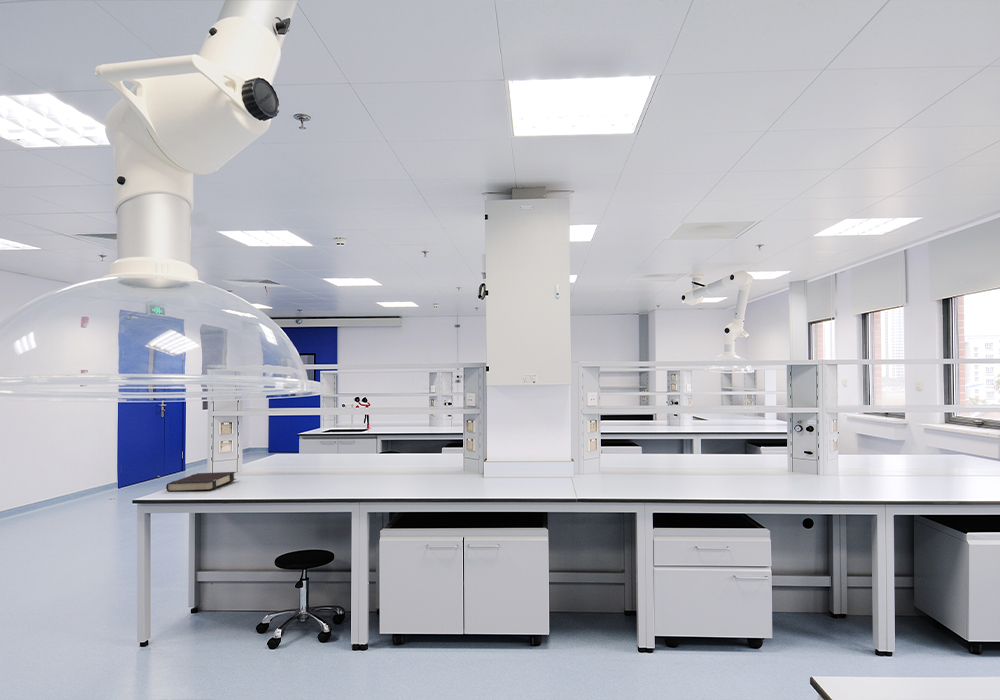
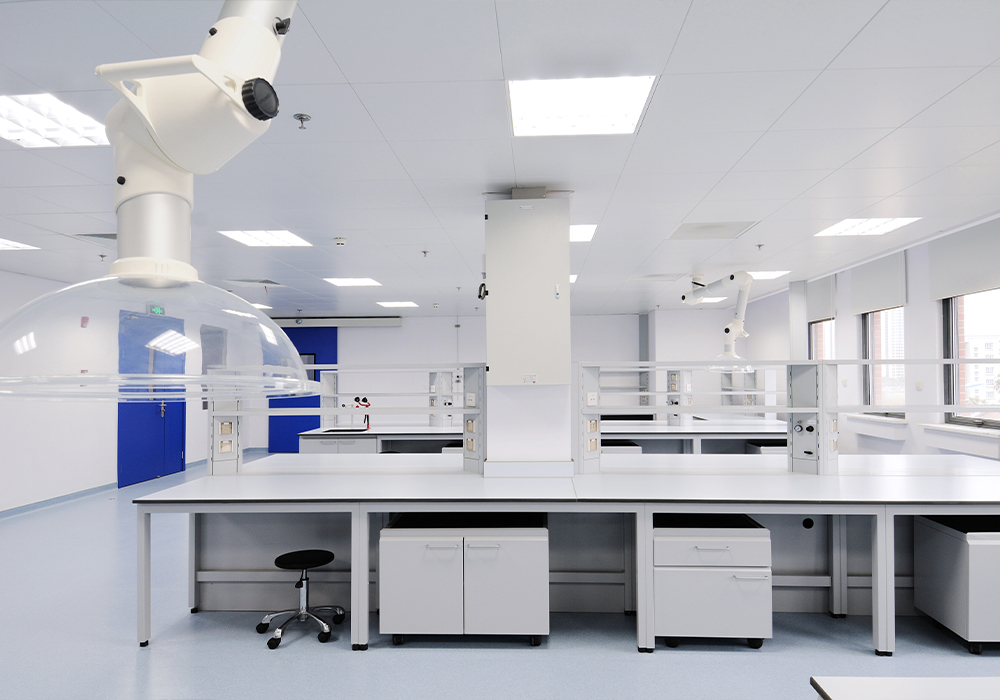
- book (202, 481)
